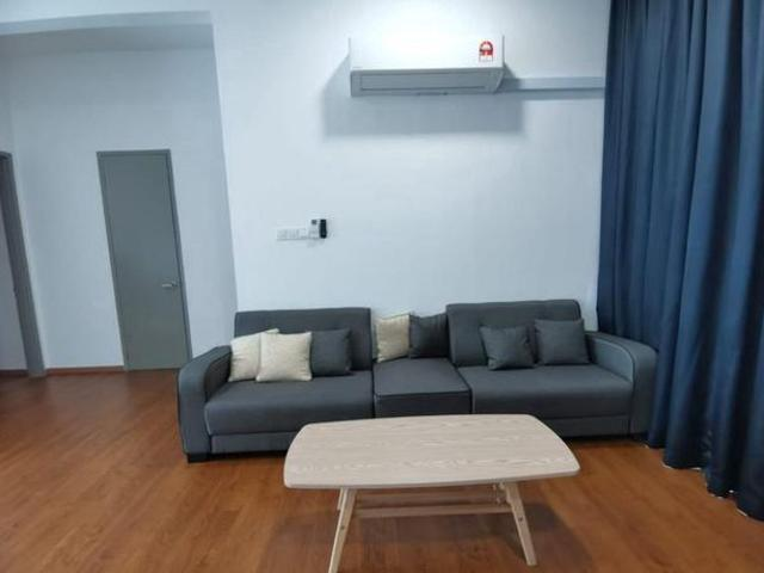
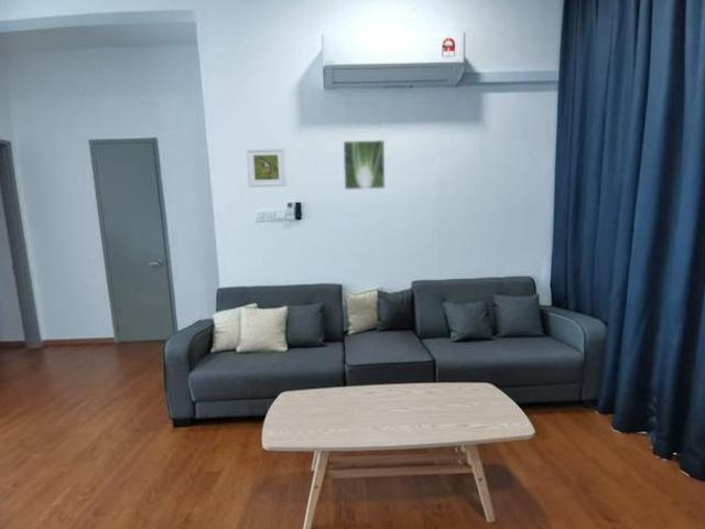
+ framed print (364, 164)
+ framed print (265, 166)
